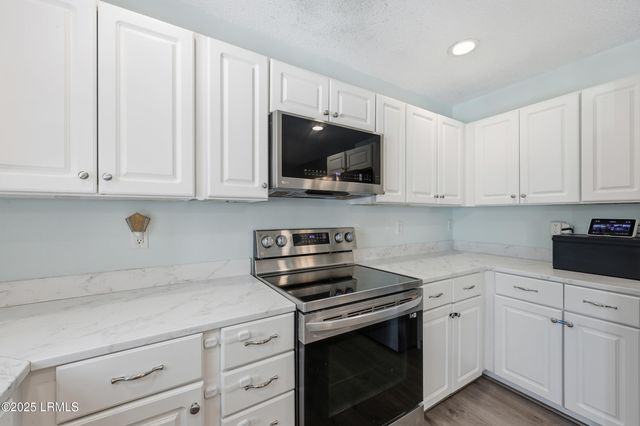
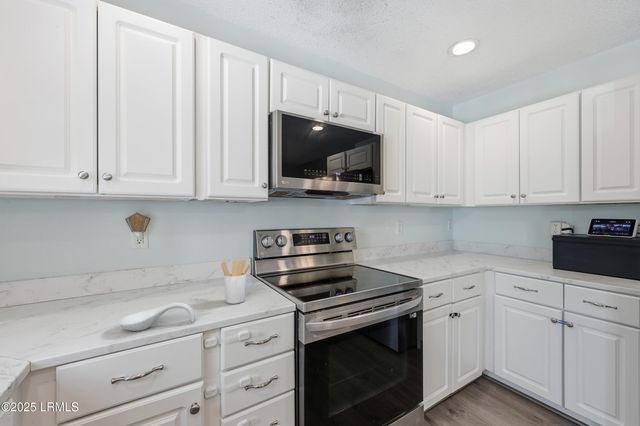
+ utensil holder (236, 279)
+ spoon rest (158, 315)
